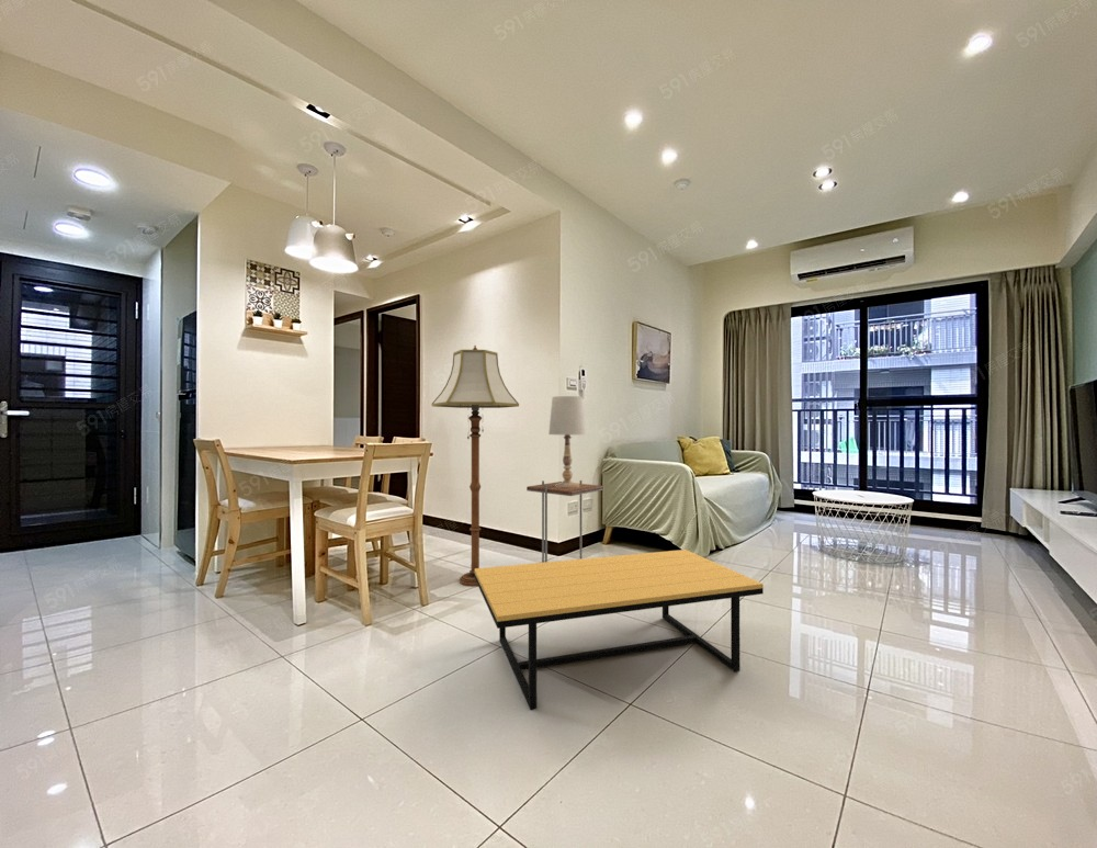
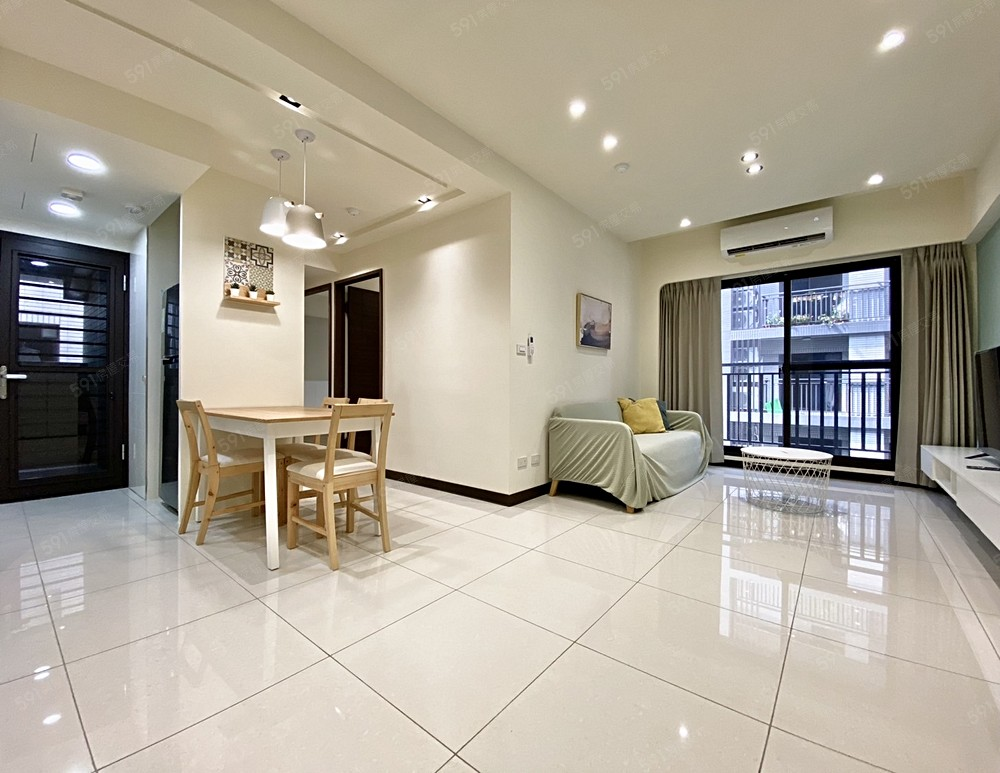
- floor lamp (475, 462)
- table lamp (567, 441)
- coffee table (611, 612)
- side table (580, 527)
